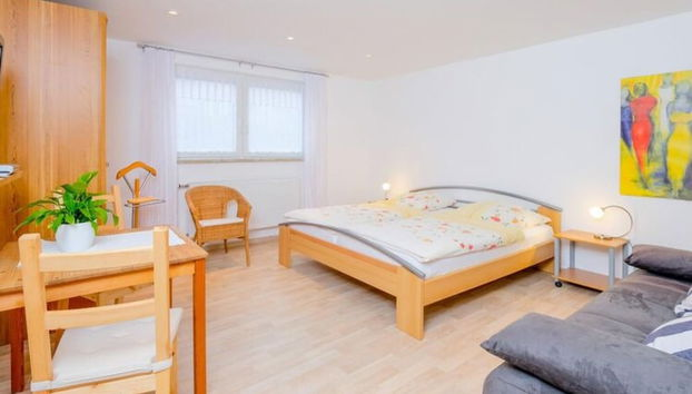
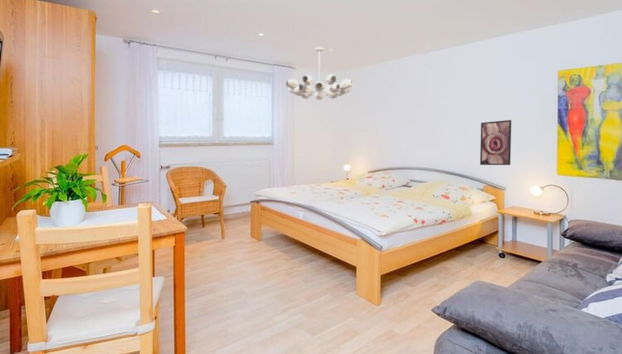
+ chandelier (319, 72)
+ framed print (495, 143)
